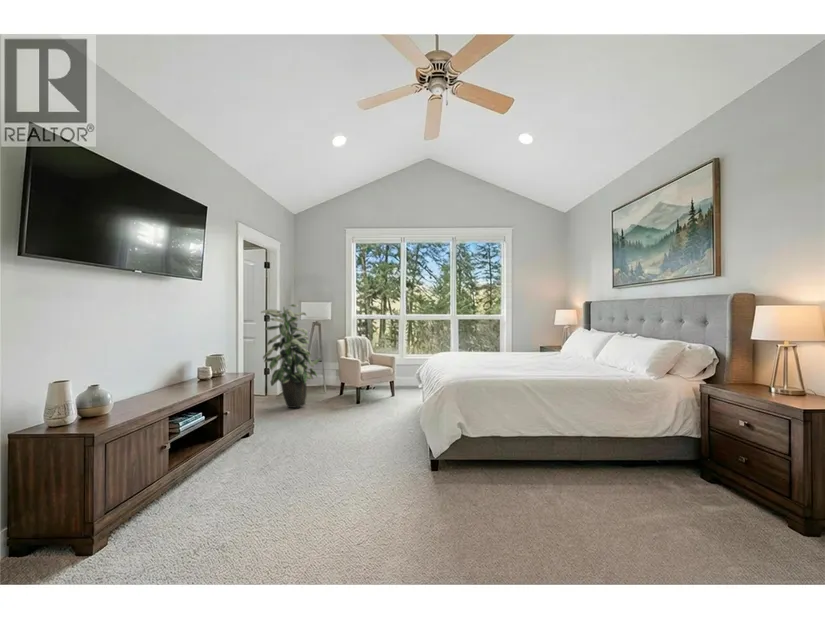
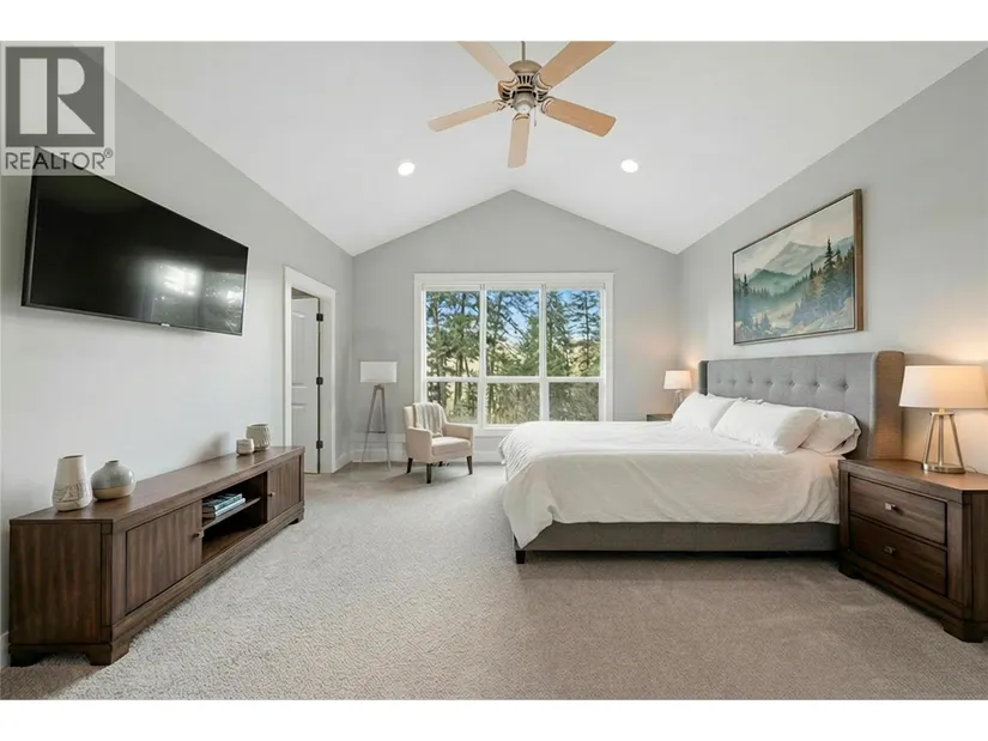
- indoor plant (290, 355)
